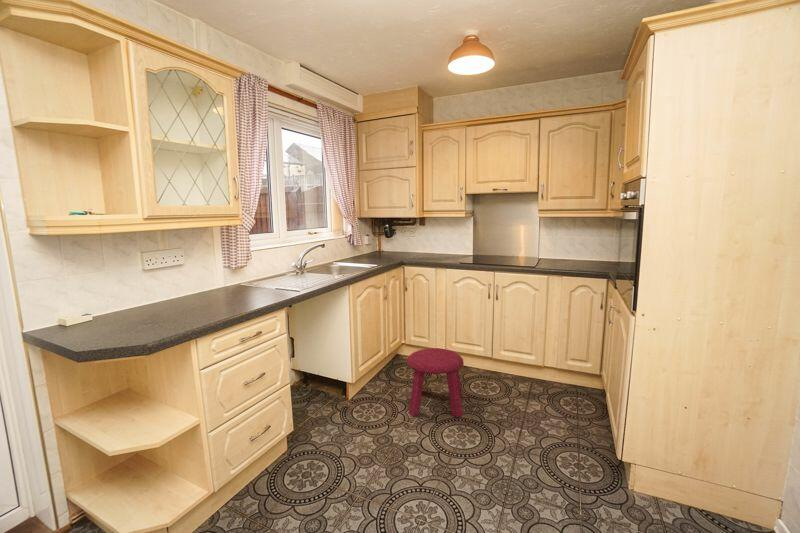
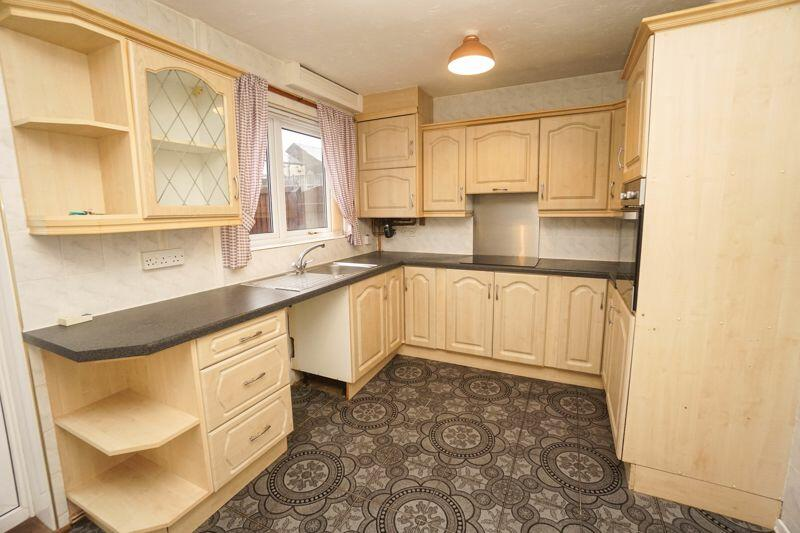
- stool (435, 373)
